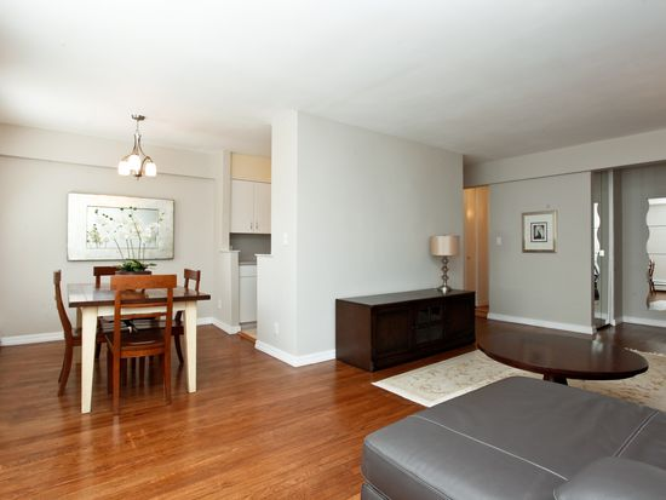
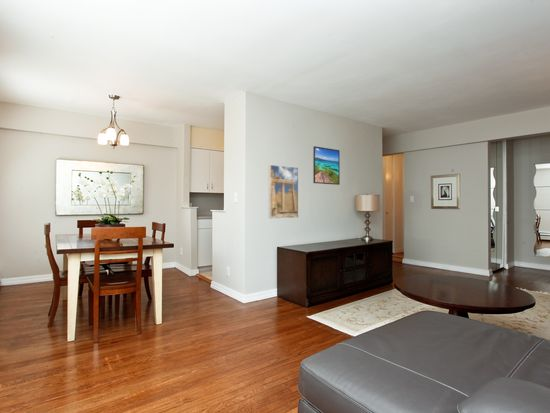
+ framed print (283, 192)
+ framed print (326, 166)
